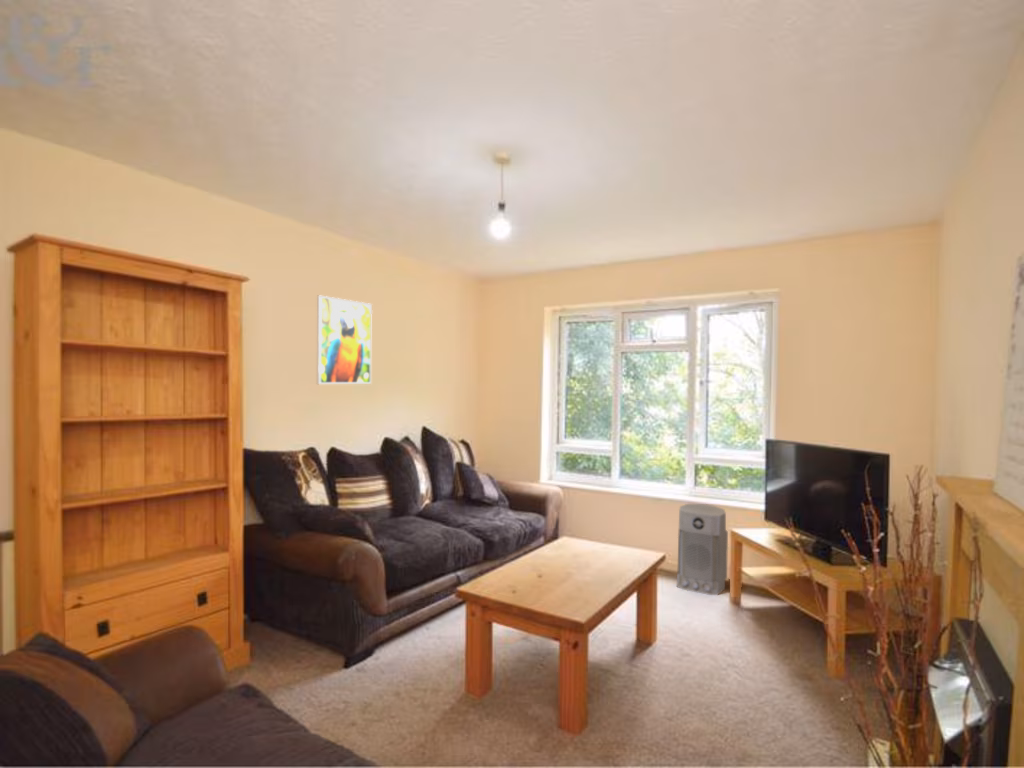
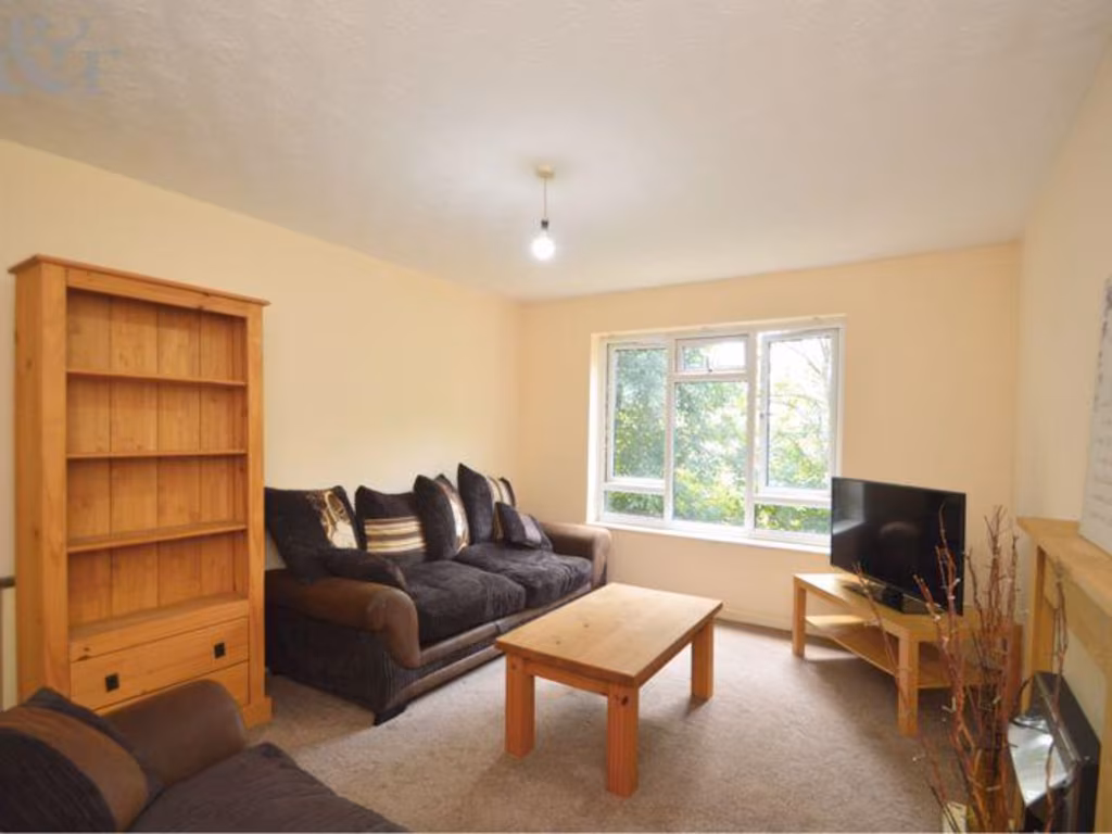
- air purifier (701, 546)
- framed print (345, 342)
